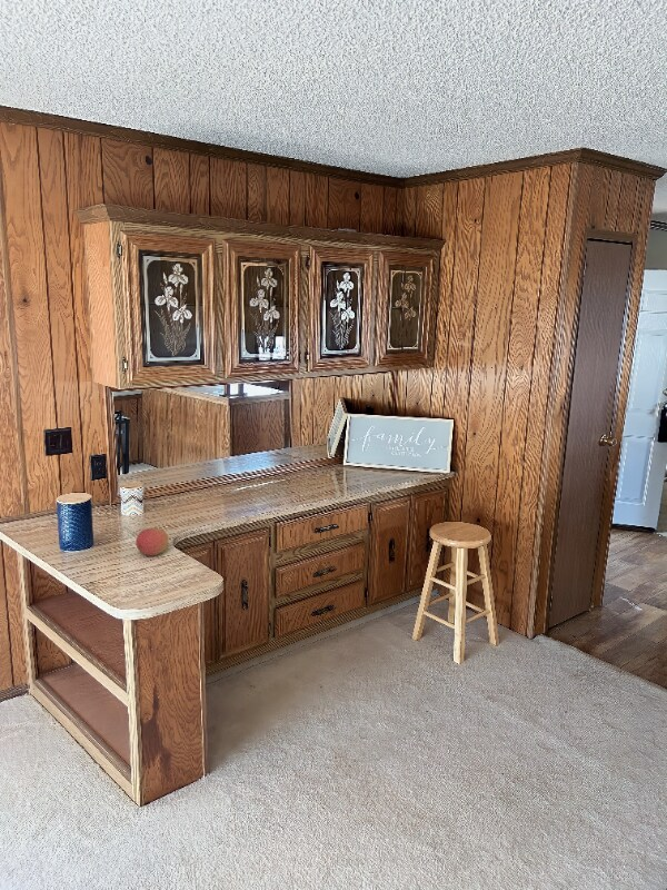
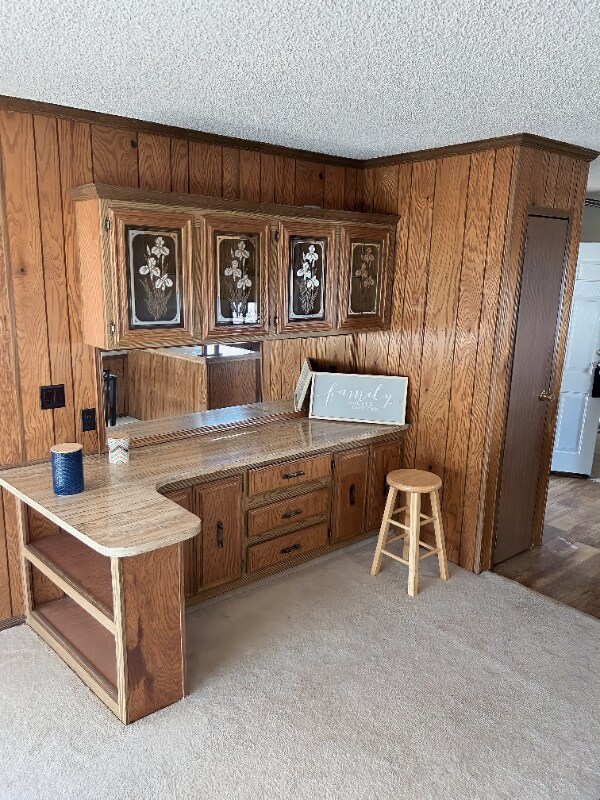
- fruit (152, 541)
